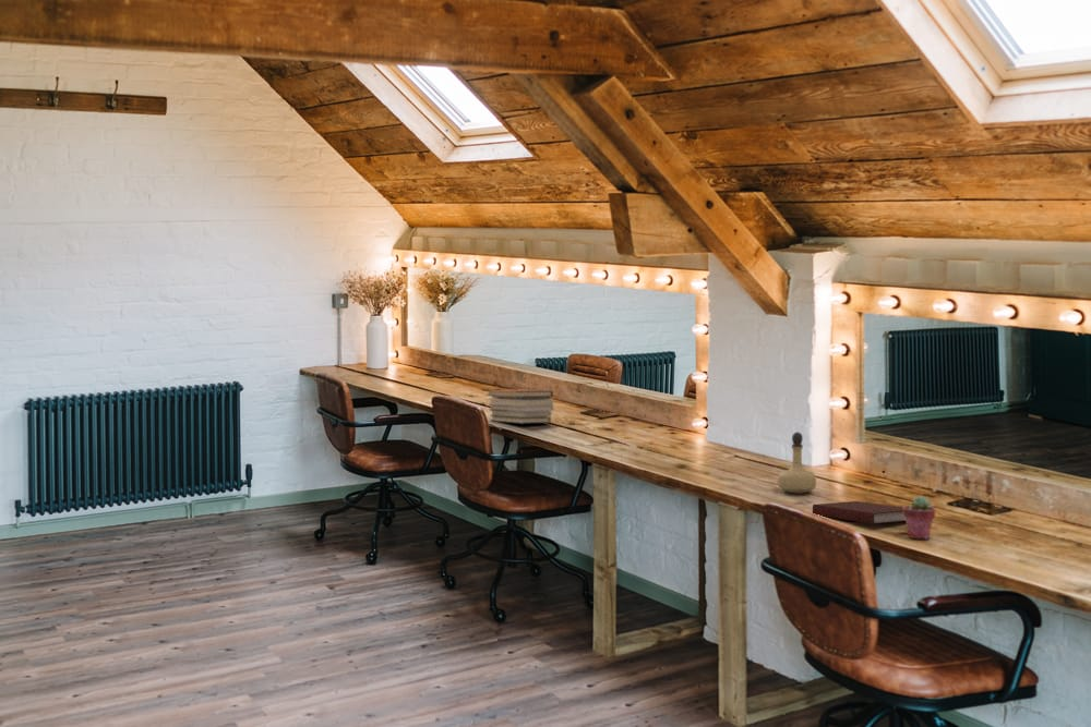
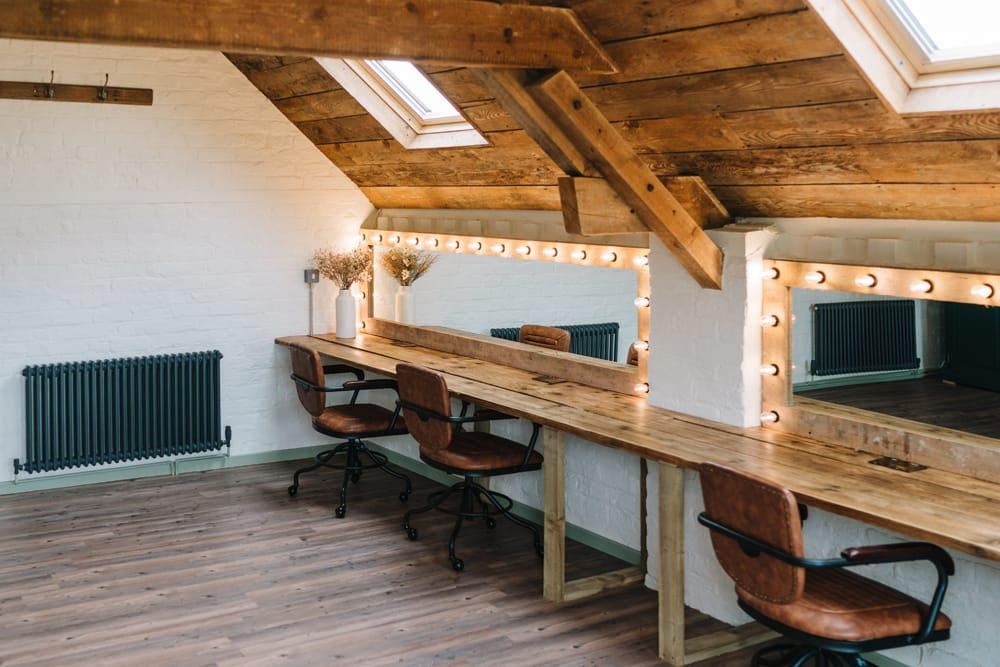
- book stack (519, 405)
- notebook (864, 511)
- perfume bottle (796, 462)
- potted succulent (919, 516)
